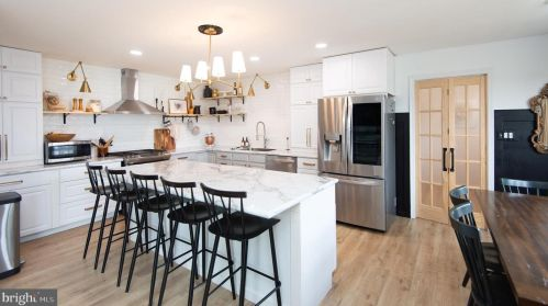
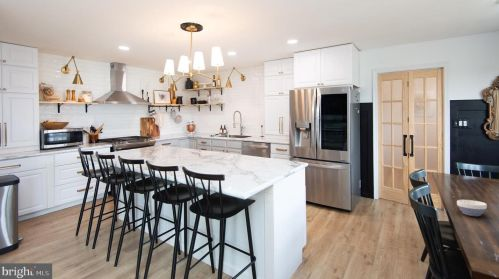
+ bowl (471, 208)
